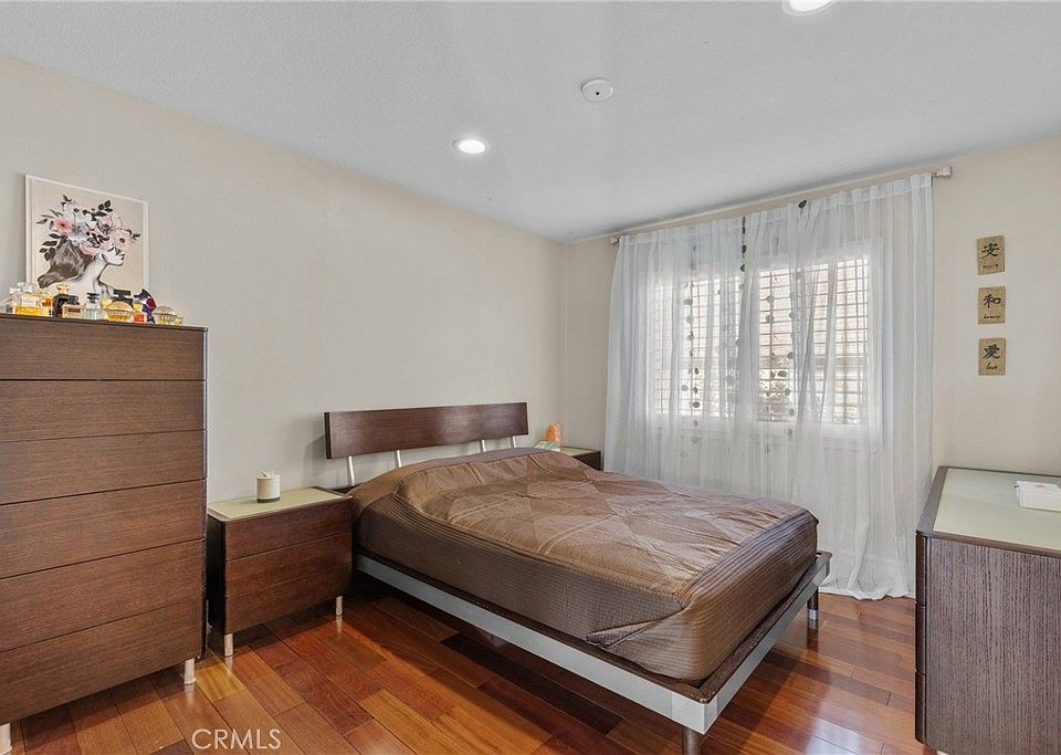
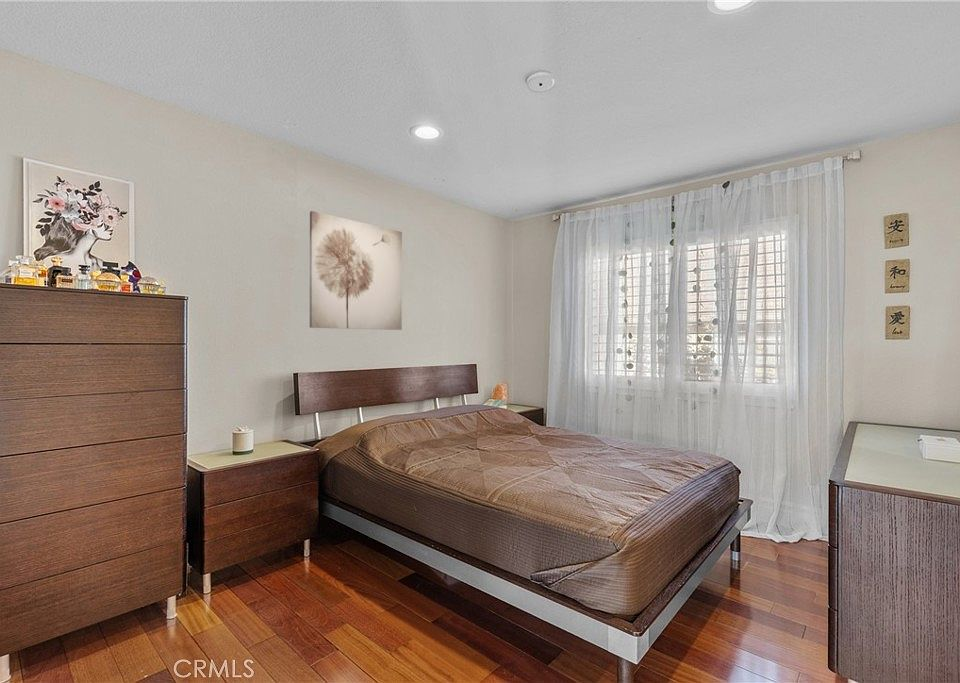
+ wall art (359, 275)
